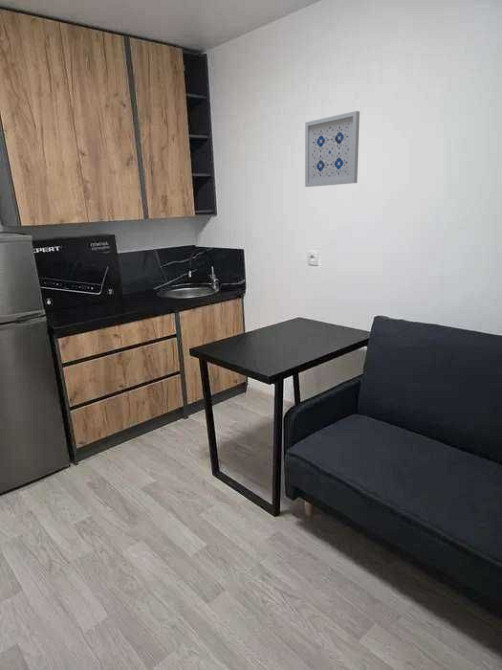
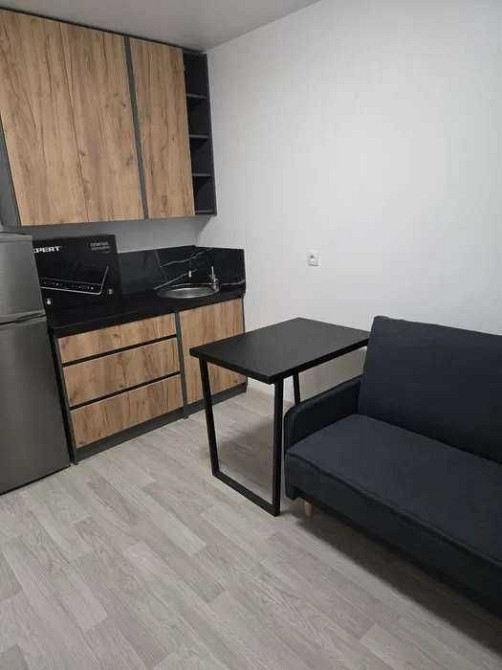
- wall art (330, 151)
